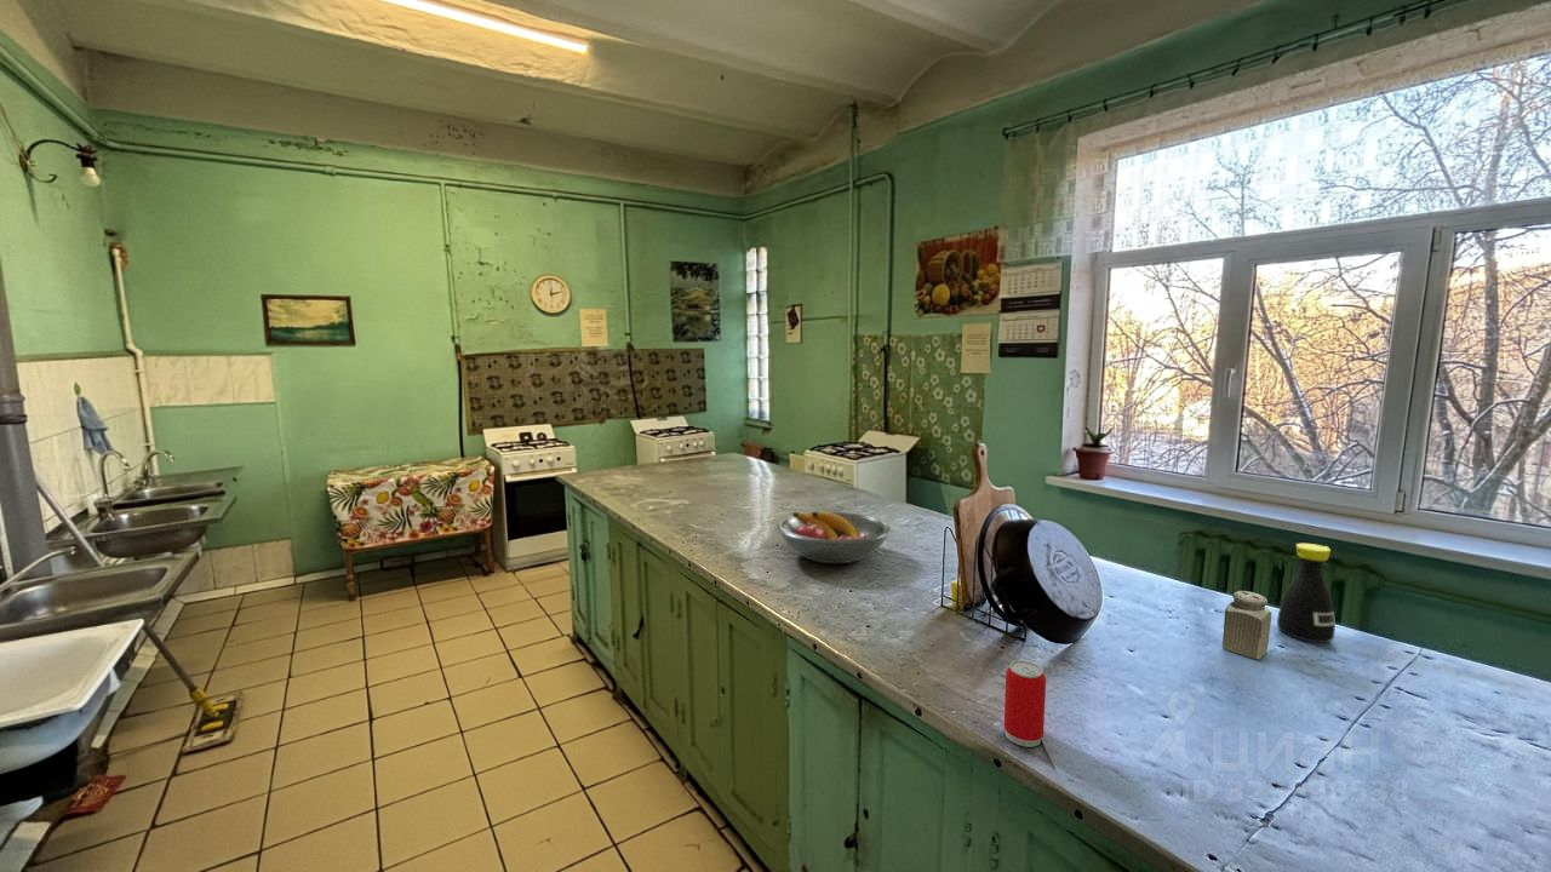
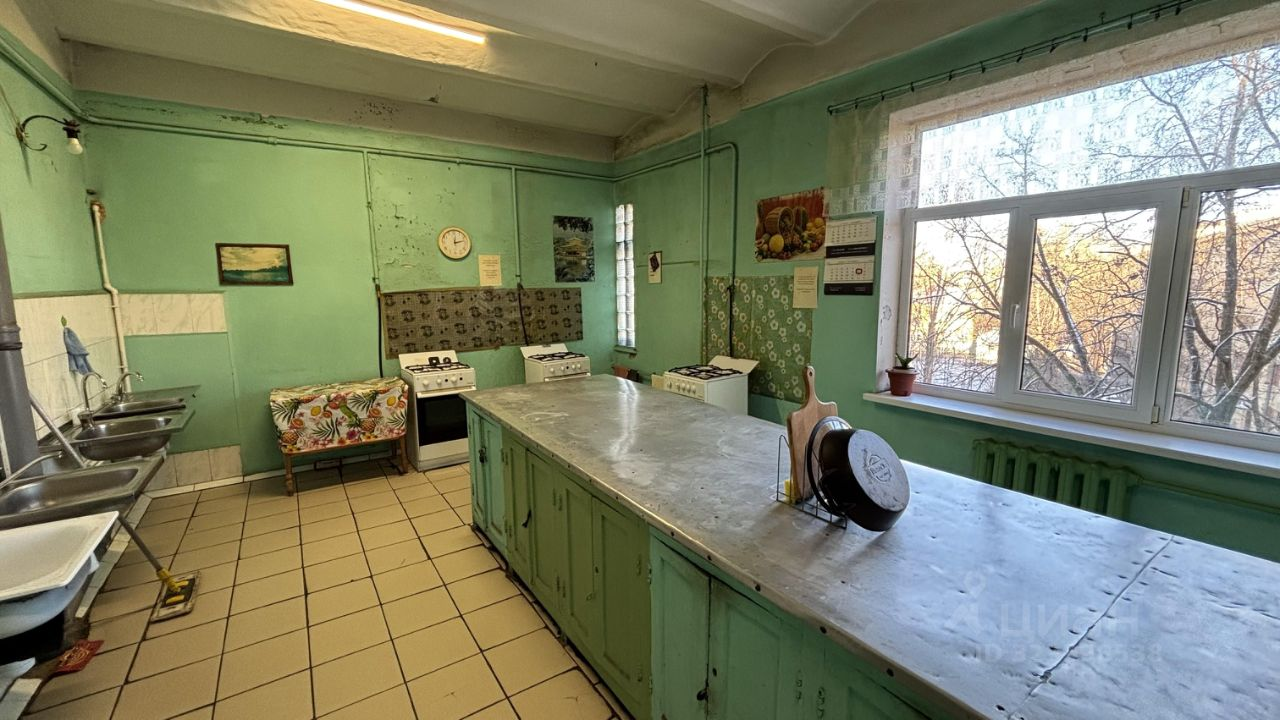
- fruit bowl (832, 537)
- beverage can (1024, 701)
- bottle (1309, 590)
- salt shaker (1247, 621)
